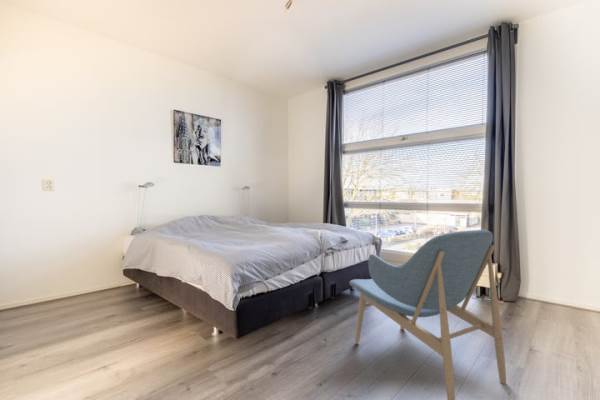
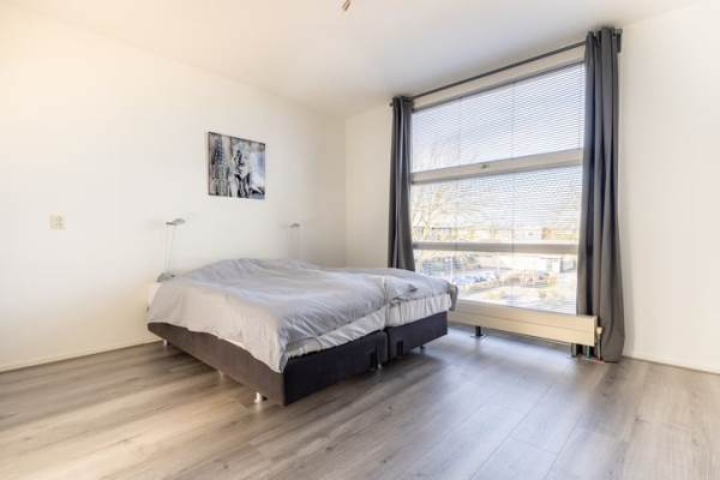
- lounge chair (419, 292)
